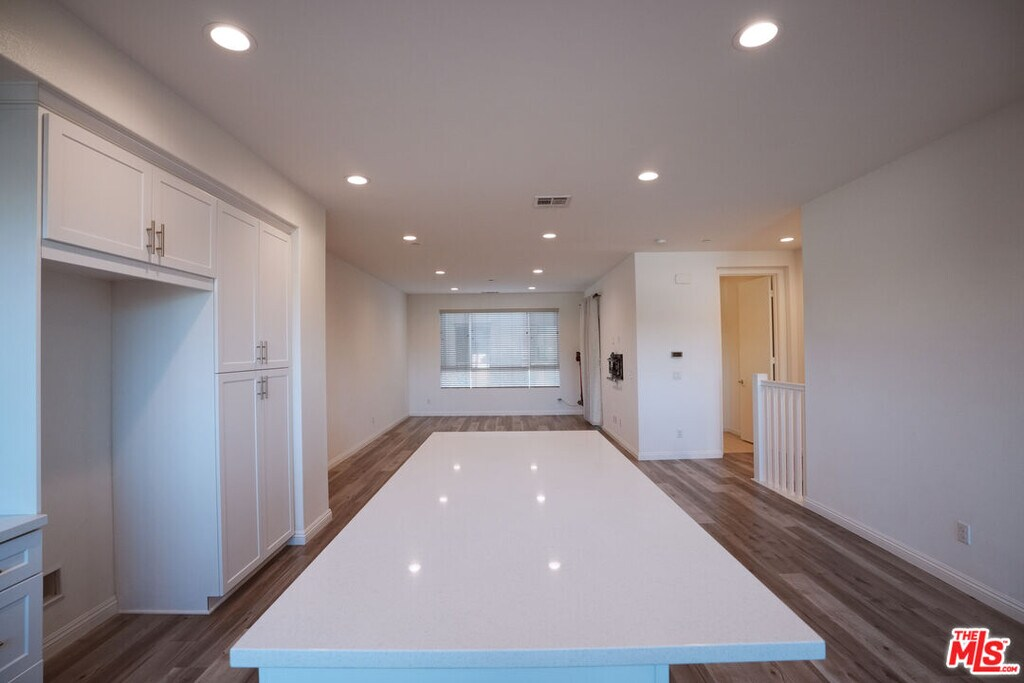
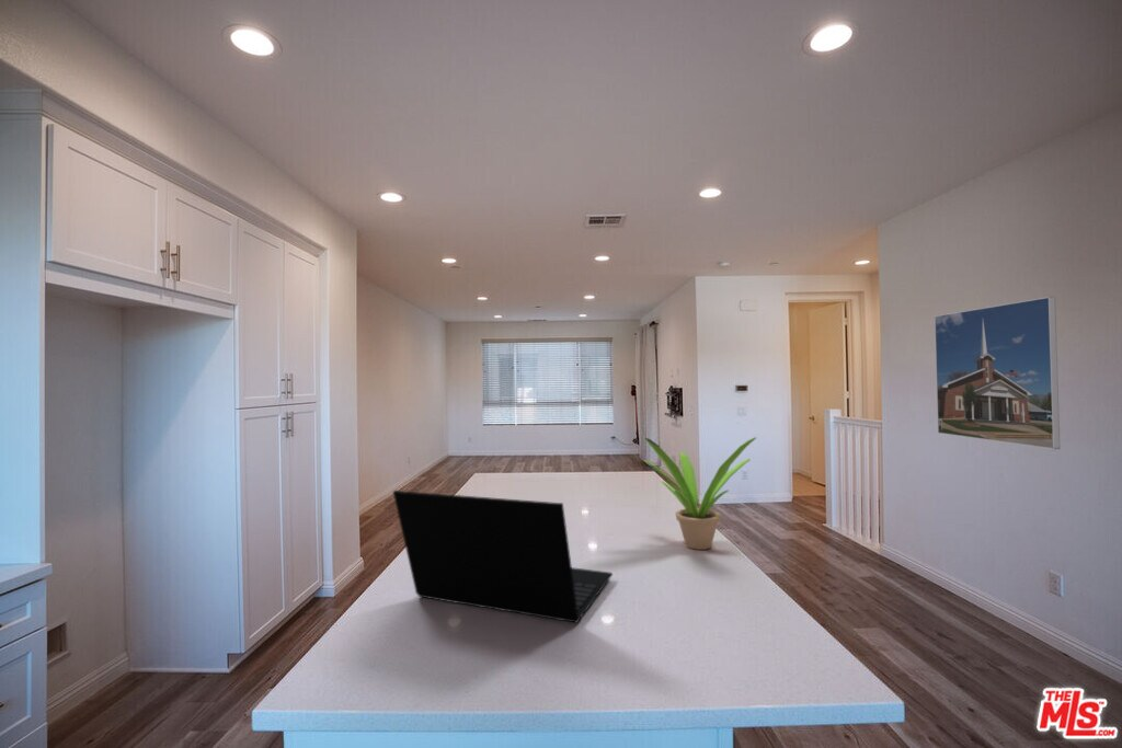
+ laptop (510, 537)
+ potted plant (694, 488)
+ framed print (988, 373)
